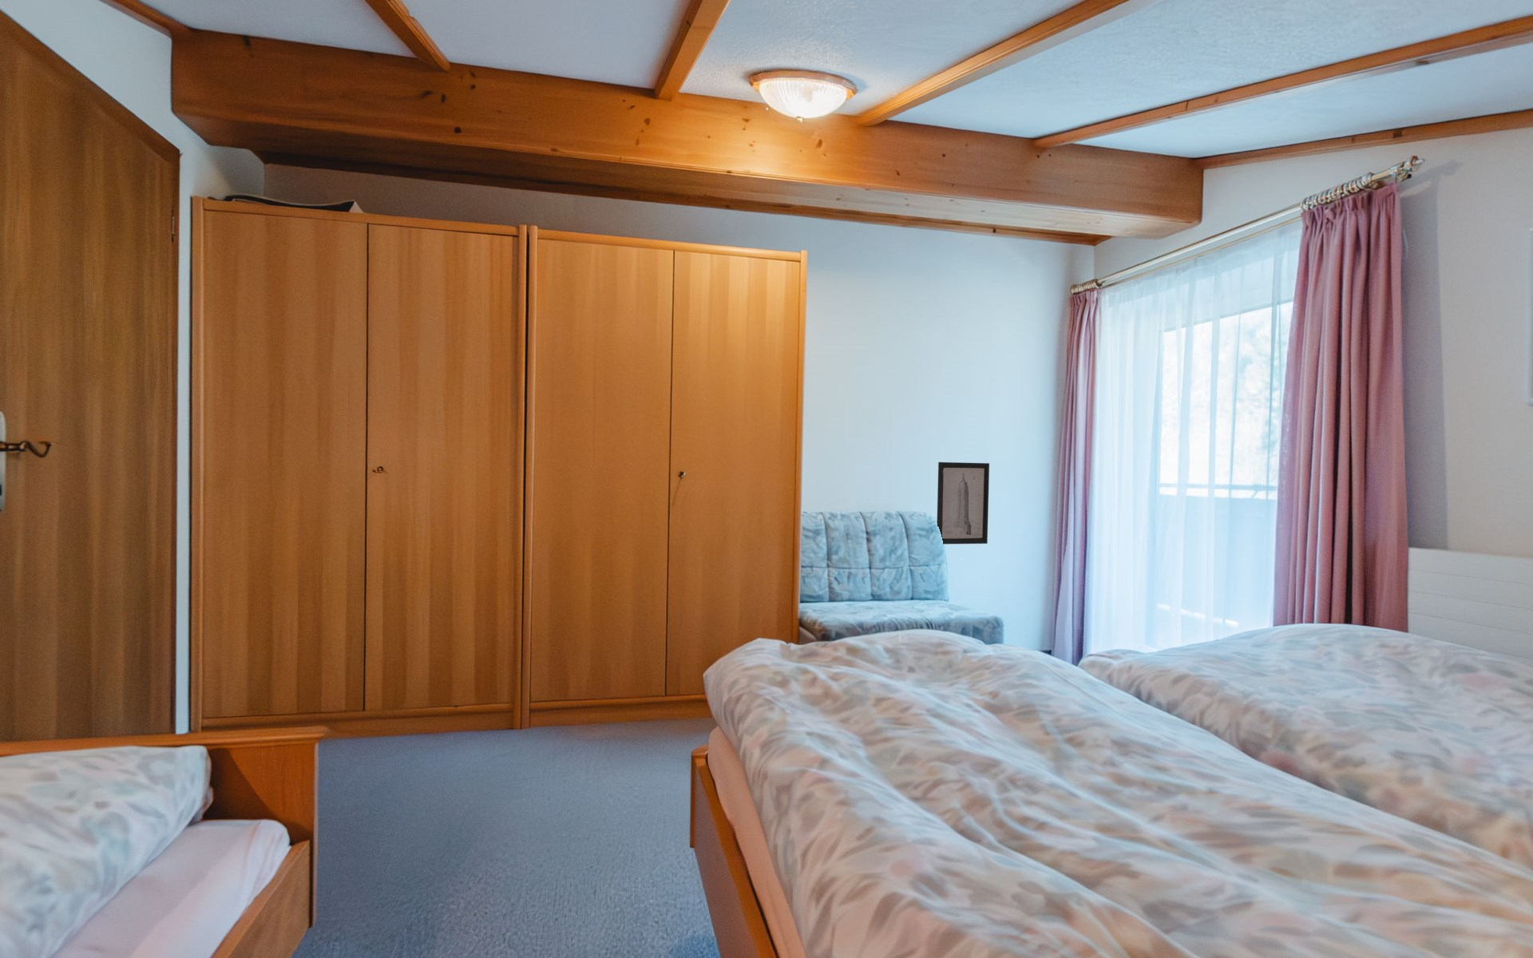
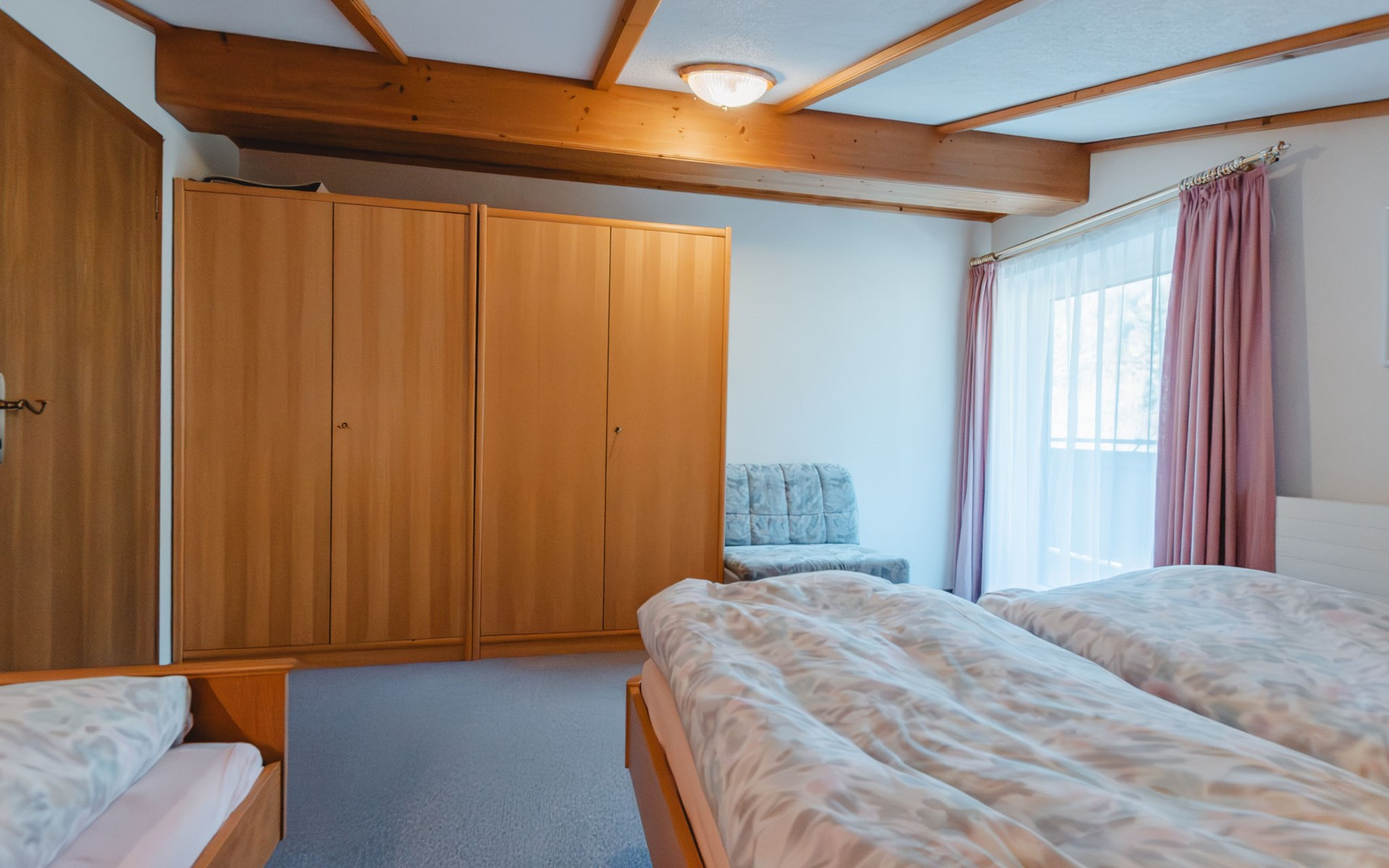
- wall art (962, 503)
